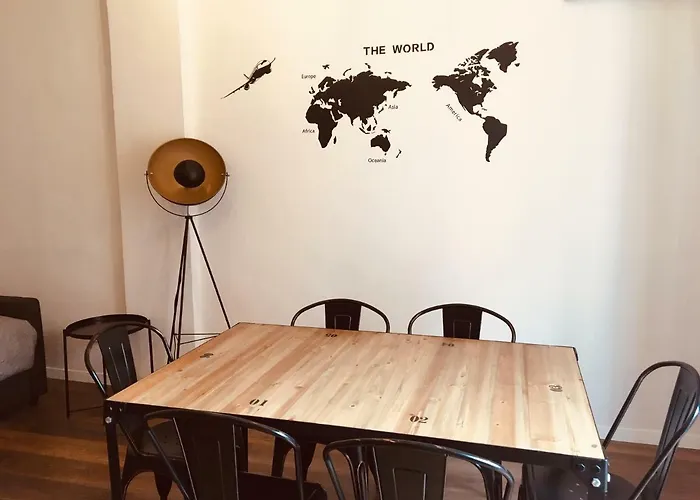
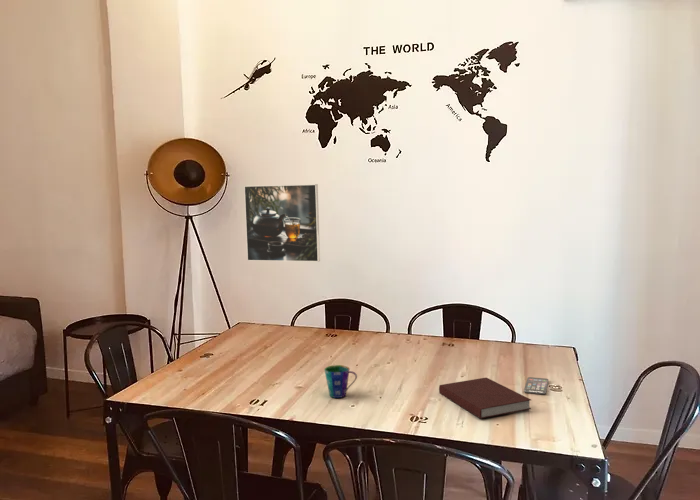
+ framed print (281, 223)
+ cup (341, 382)
+ smartphone (536, 385)
+ notebook (483, 396)
